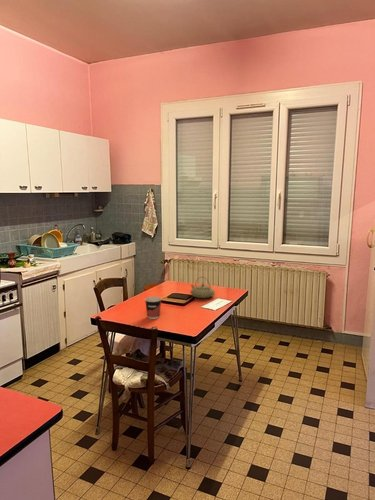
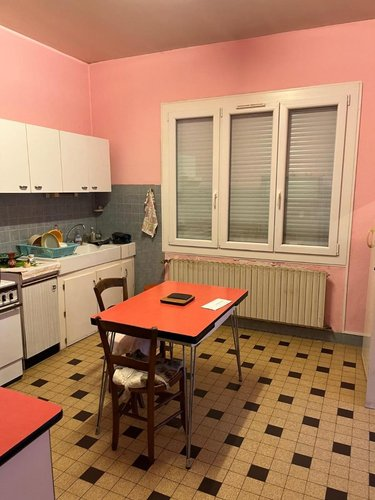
- teapot (201, 286)
- cup (153, 307)
